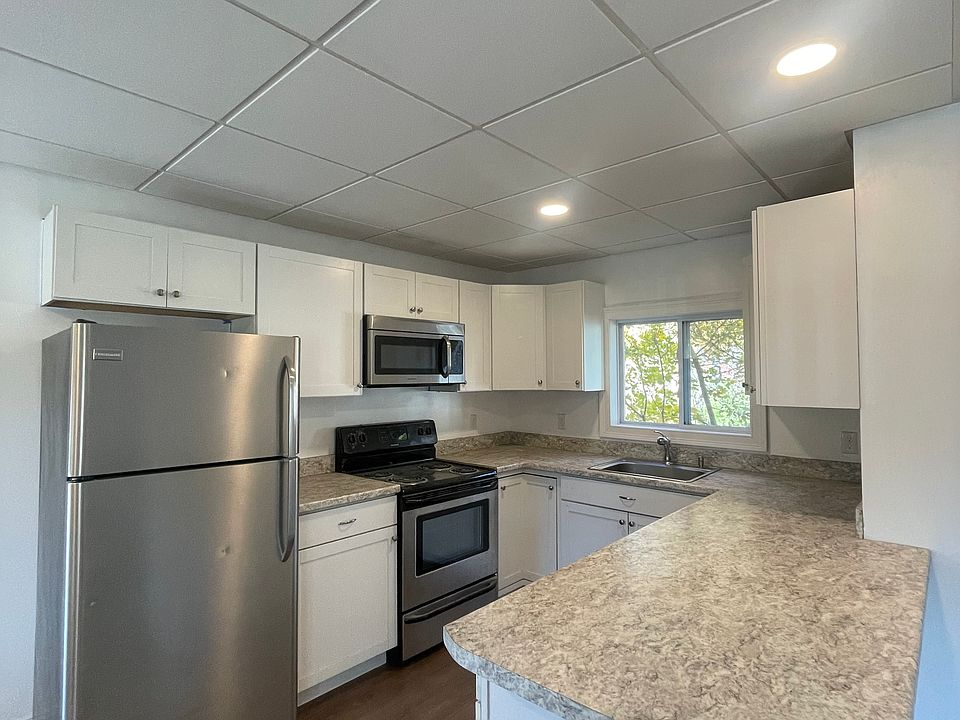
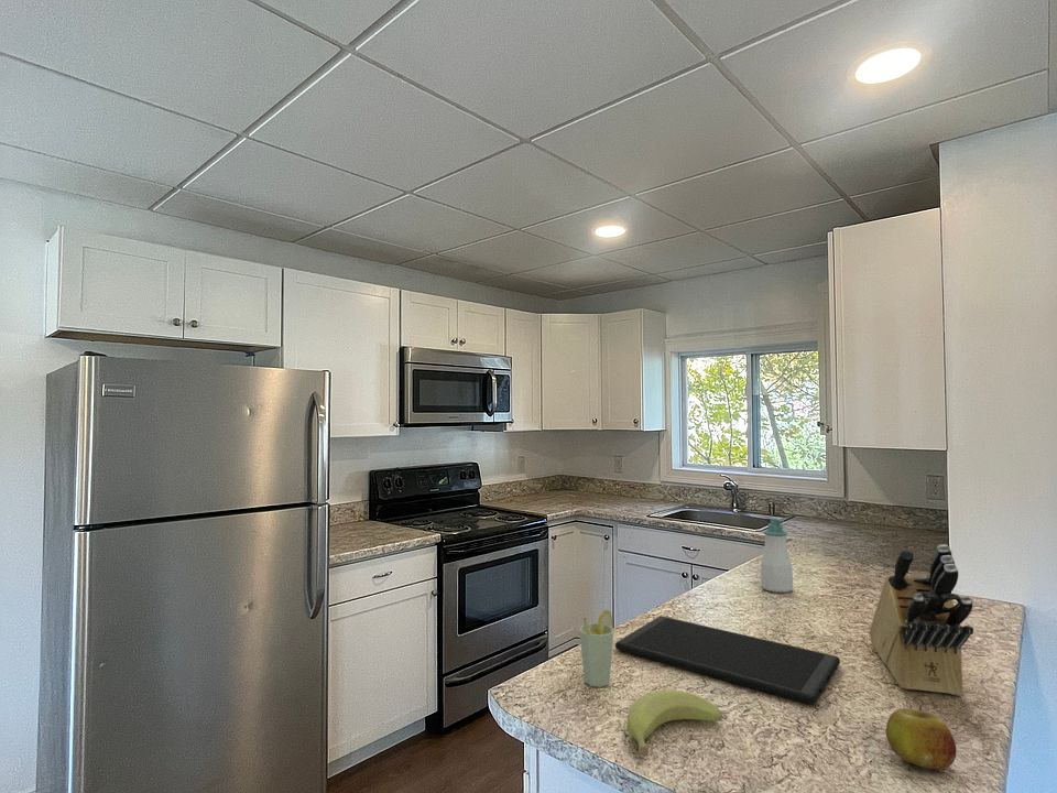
+ cutting board (723, 652)
+ banana (669, 718)
+ soap bottle (775, 553)
+ cup (599, 644)
+ knife block (915, 605)
+ fruit (919, 738)
